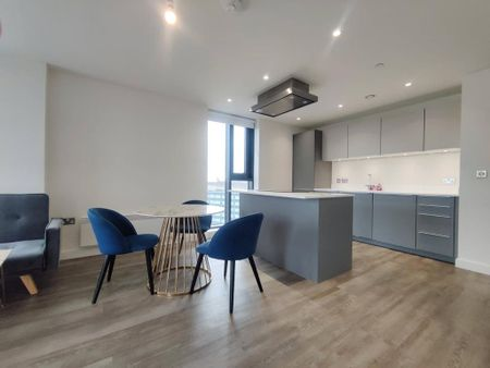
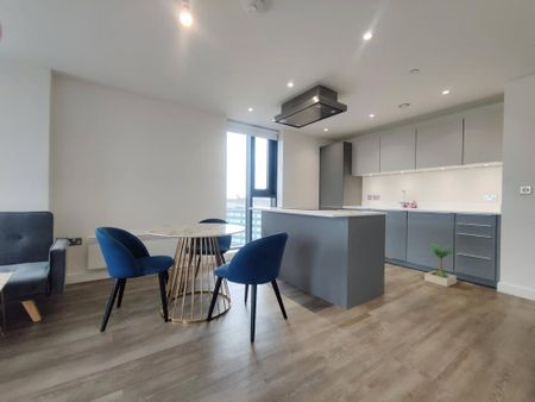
+ potted plant (441, 263)
